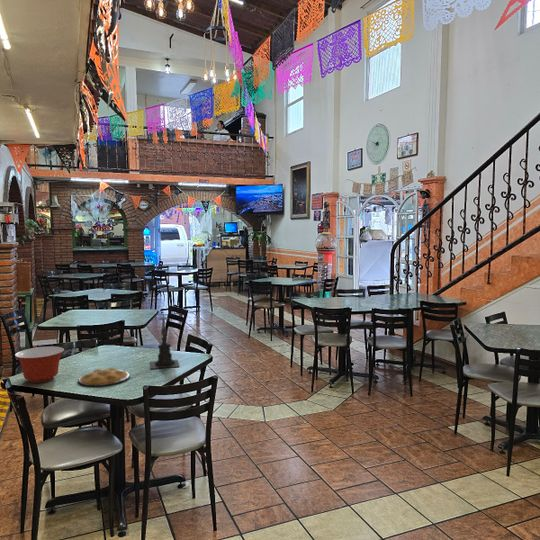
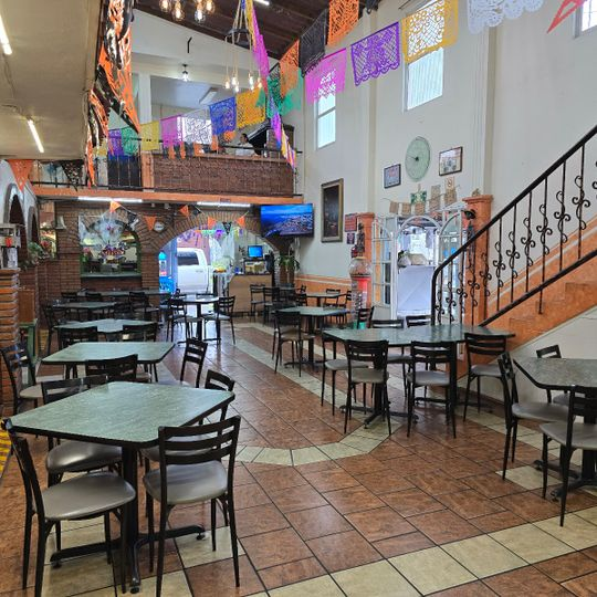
- candle holder (163, 337)
- mixing bowl (40, 365)
- plate (104, 374)
